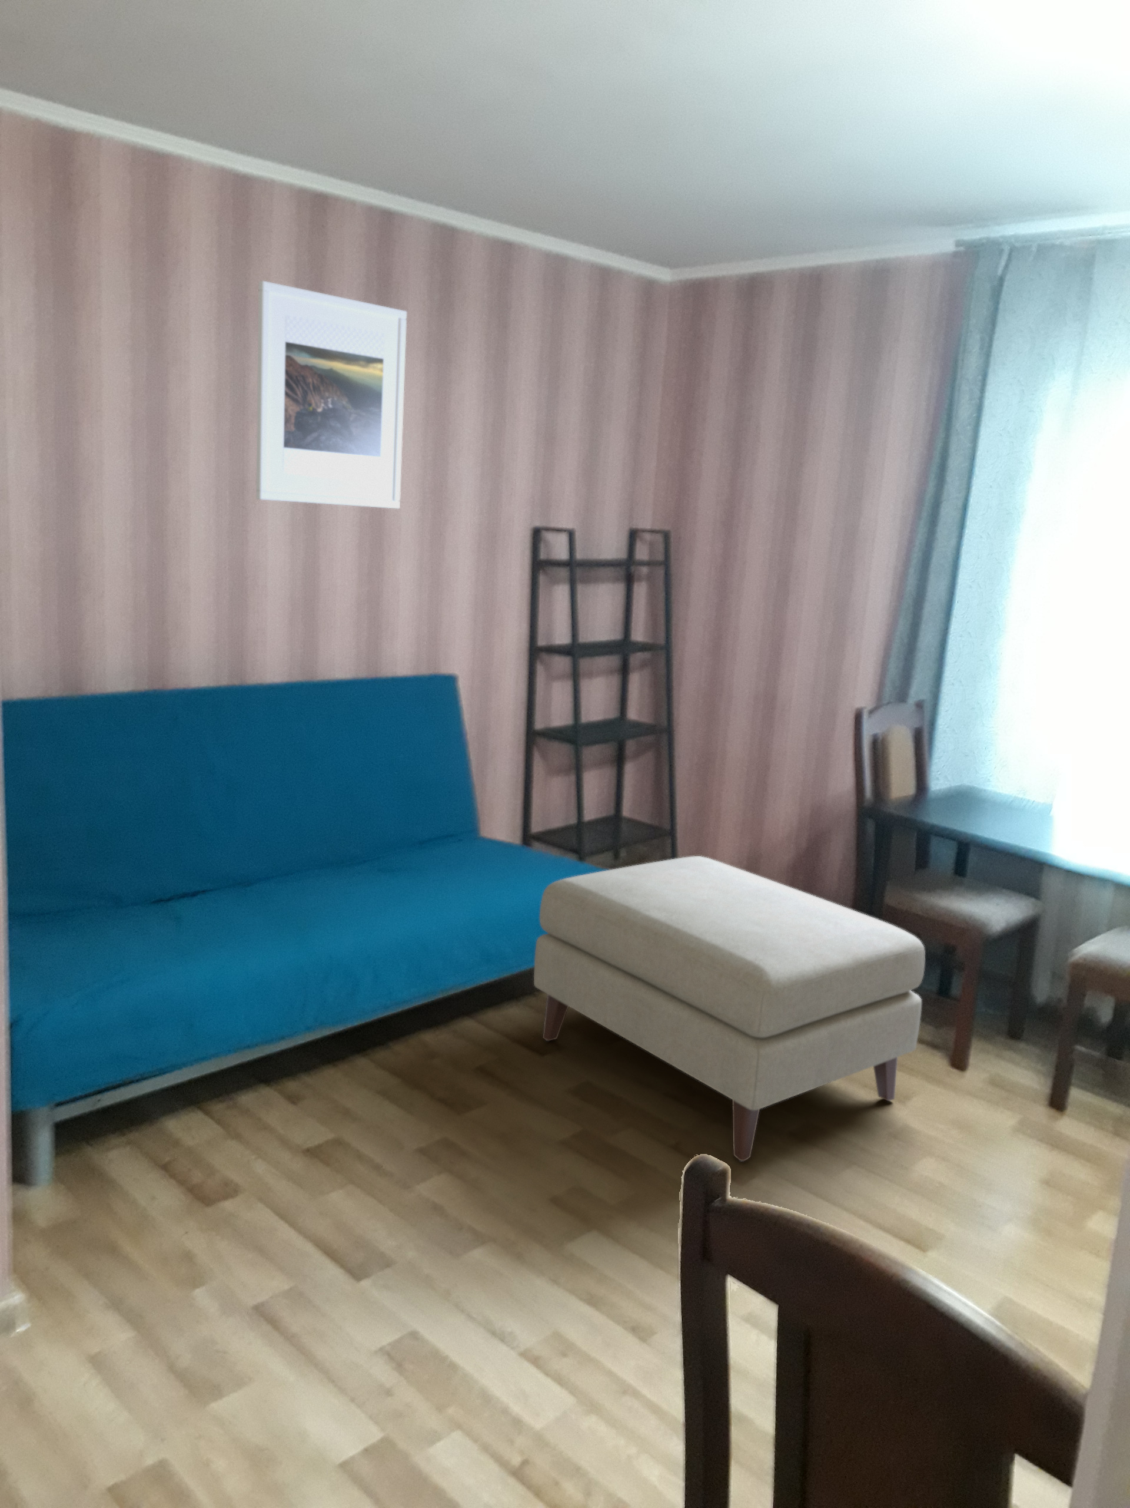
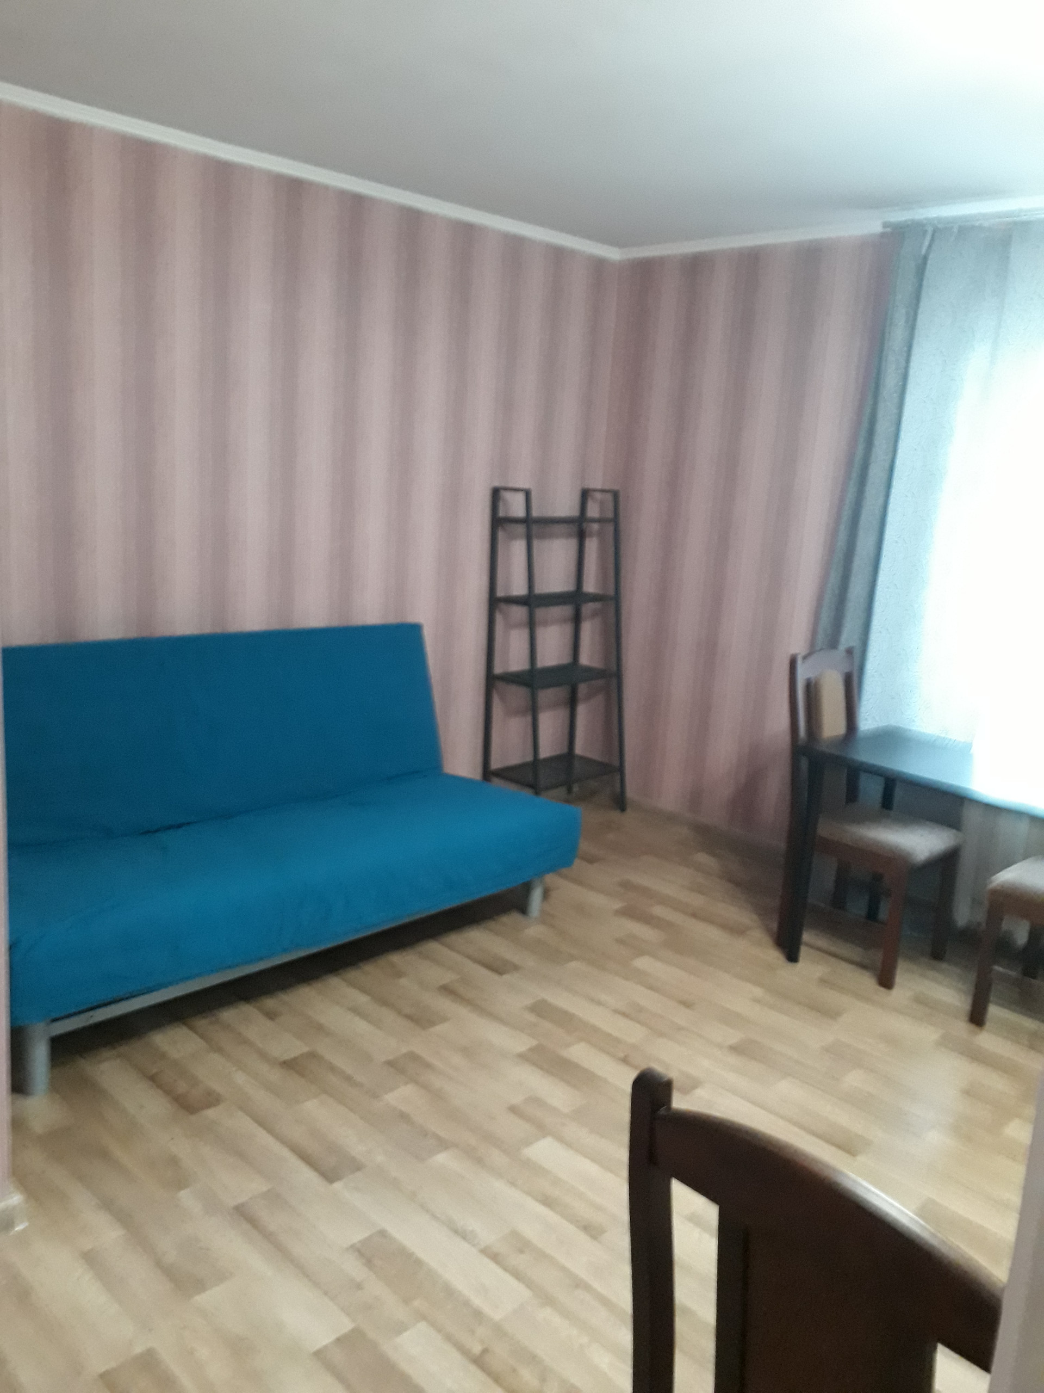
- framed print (334, 401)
- ottoman (719, 983)
